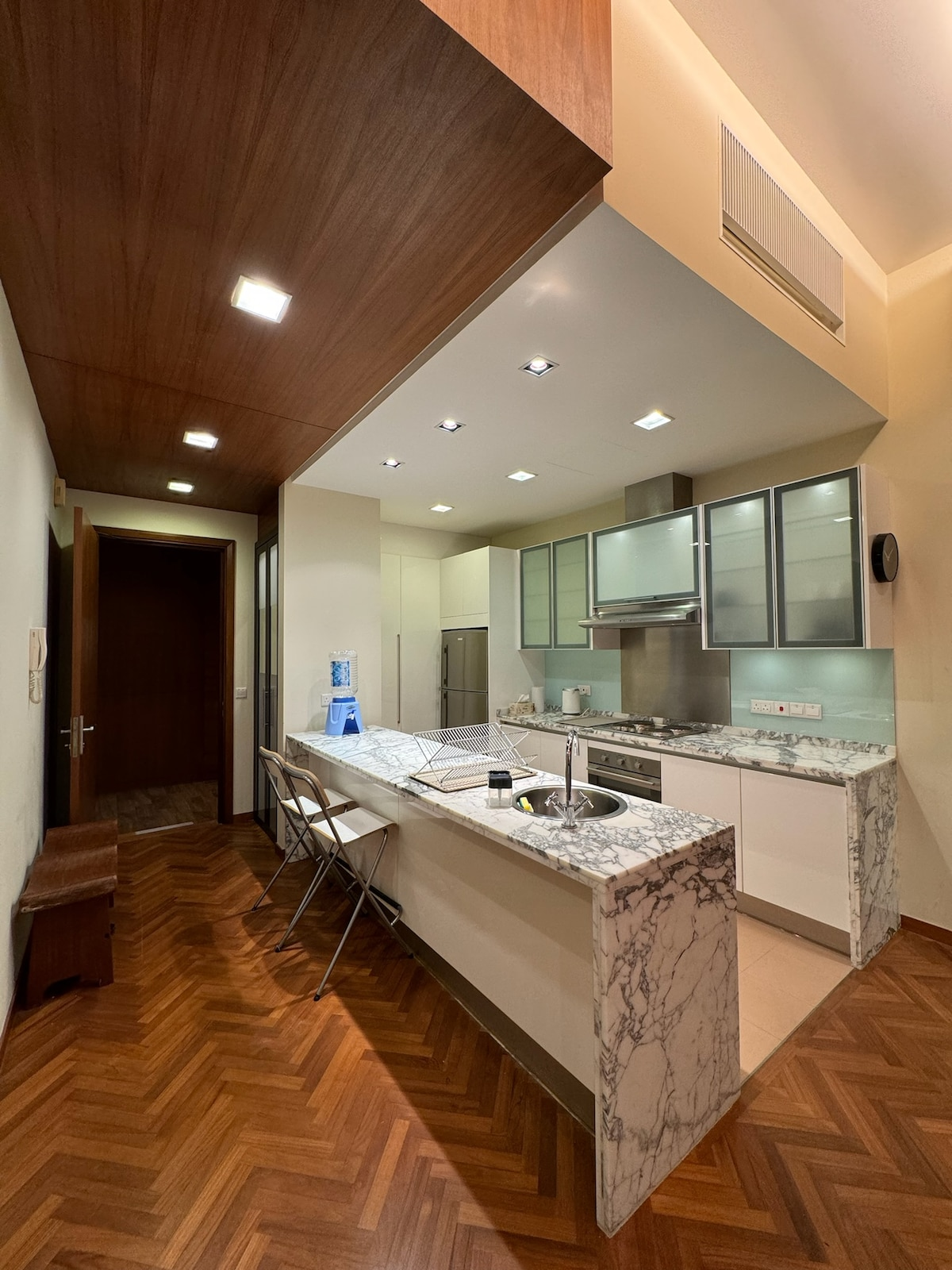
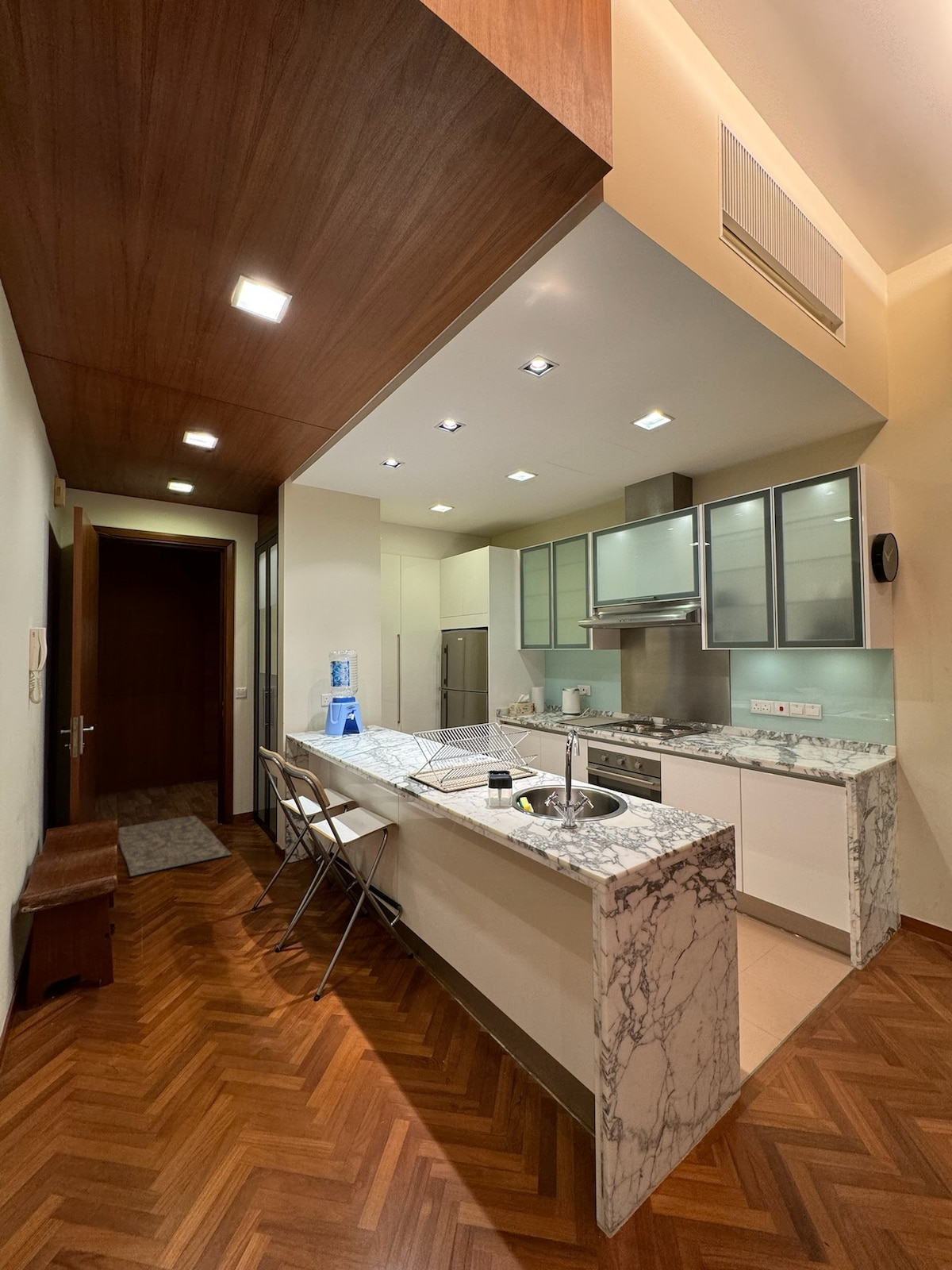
+ rug (168, 841)
